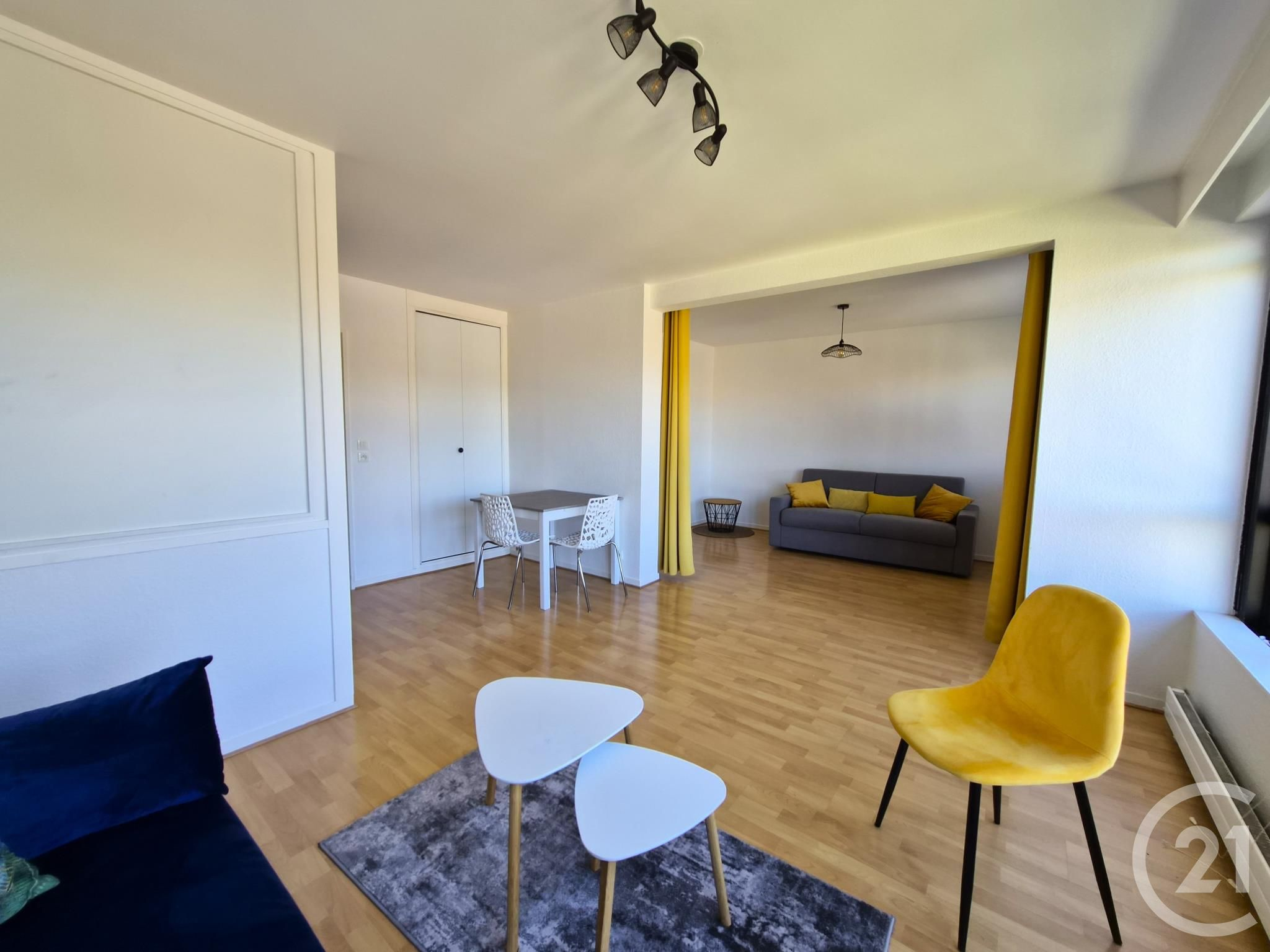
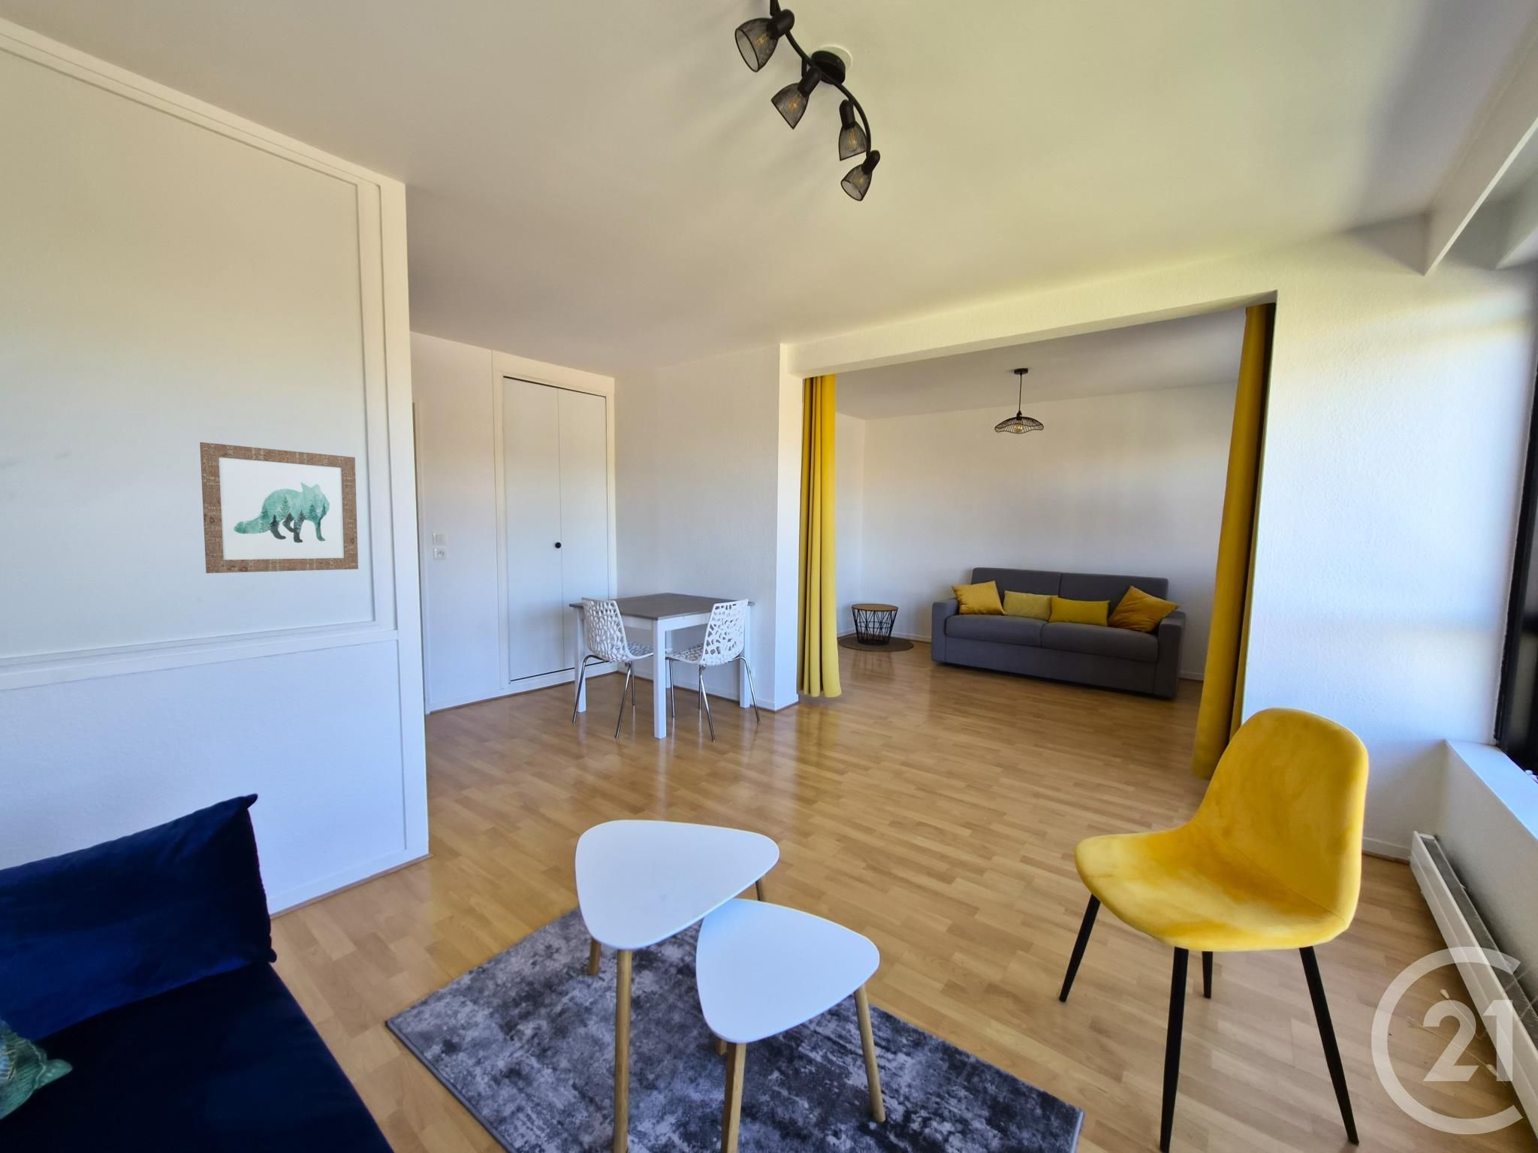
+ wall art (286, 511)
